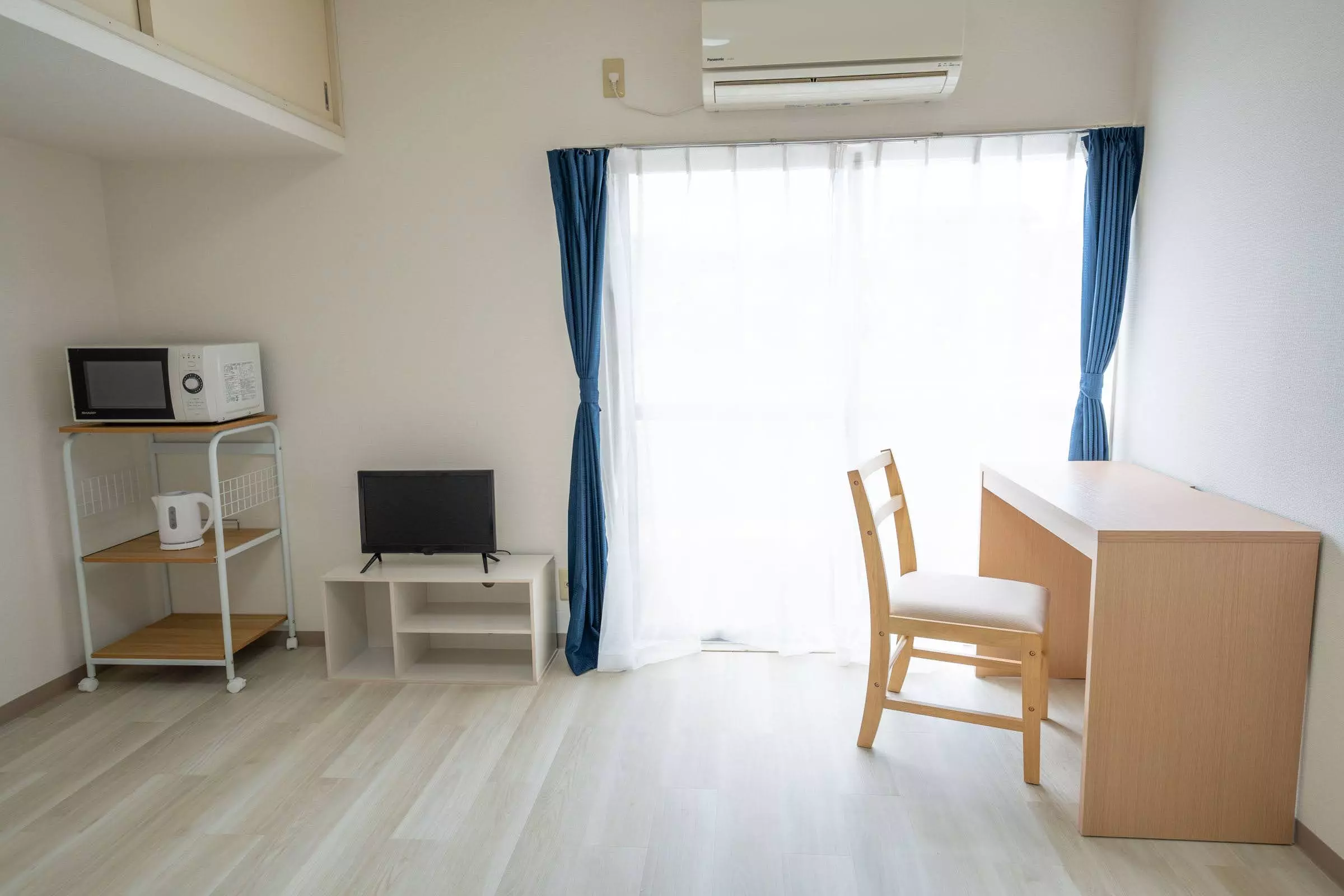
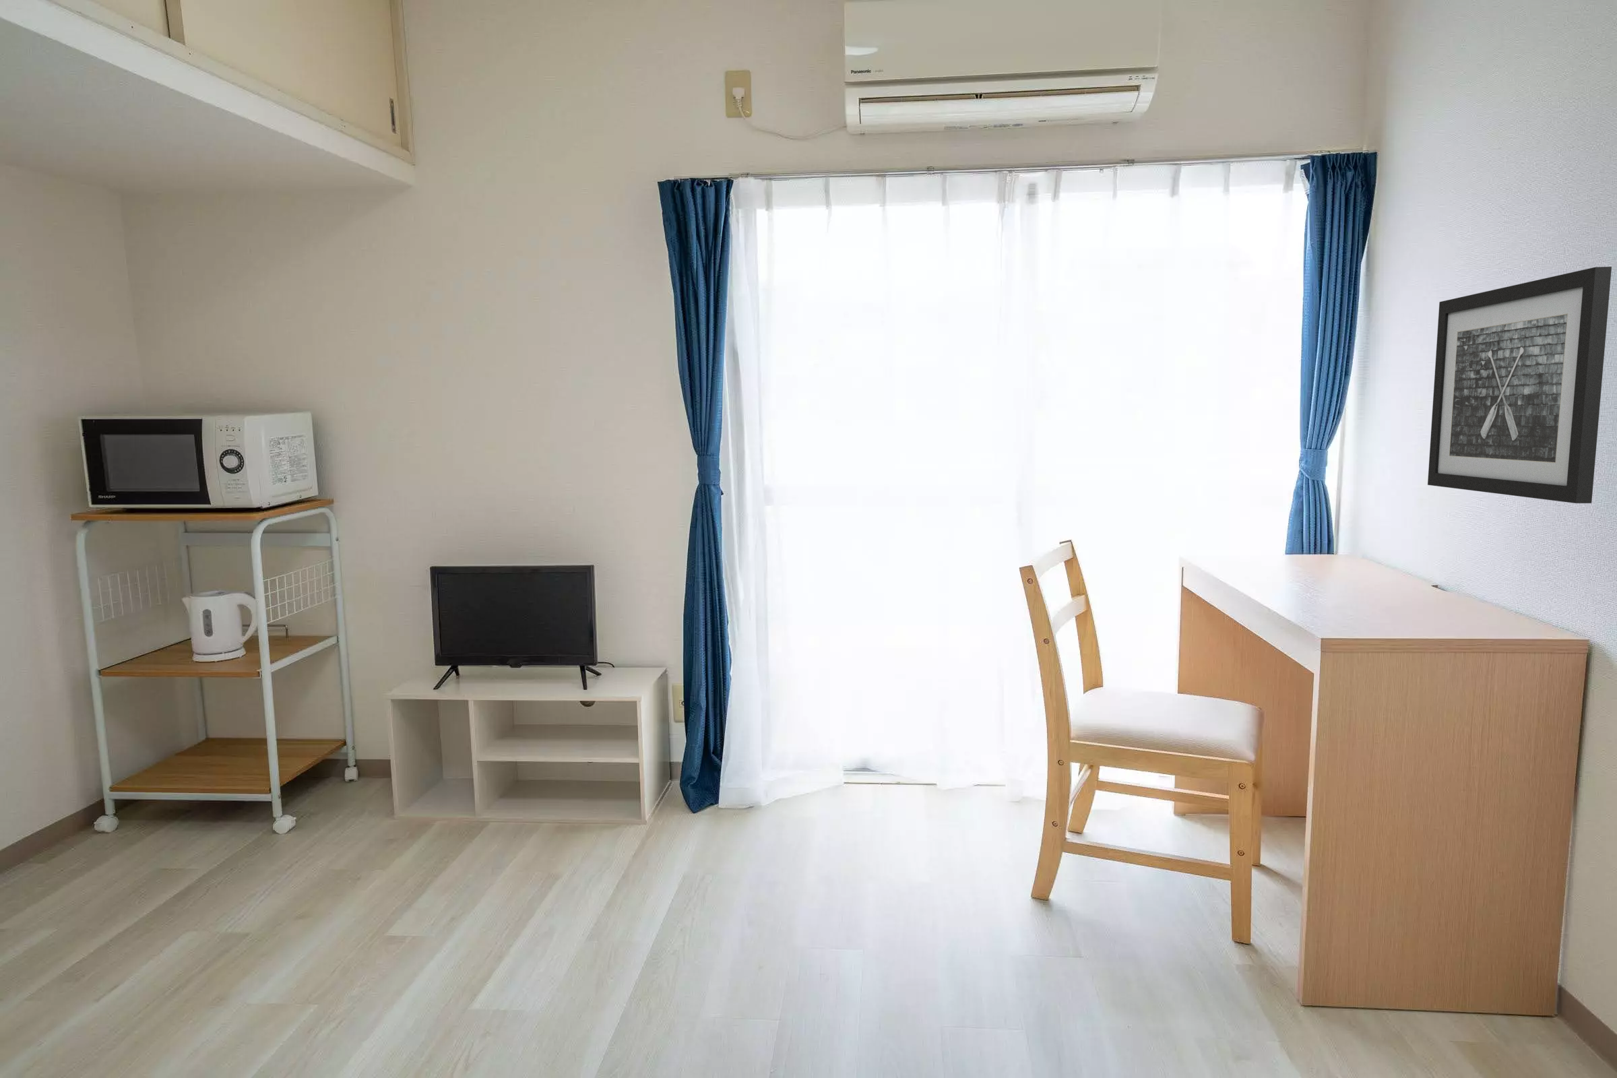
+ wall art (1506, 391)
